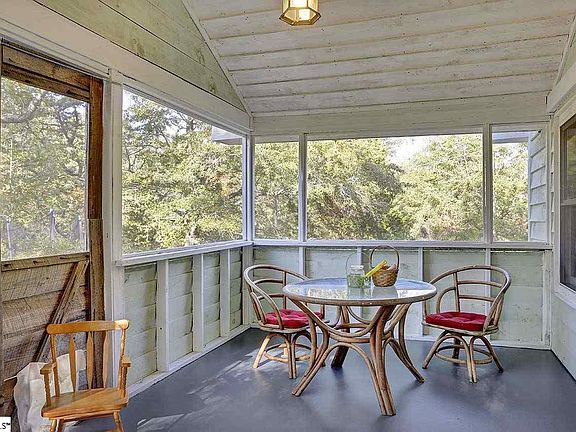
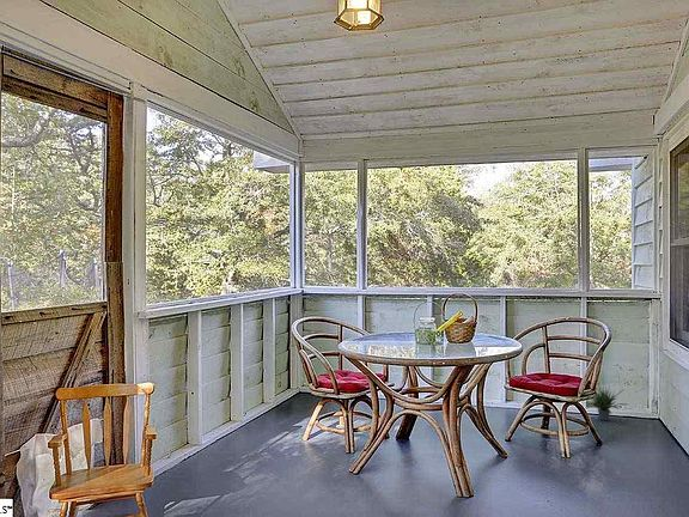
+ potted plant (603, 399)
